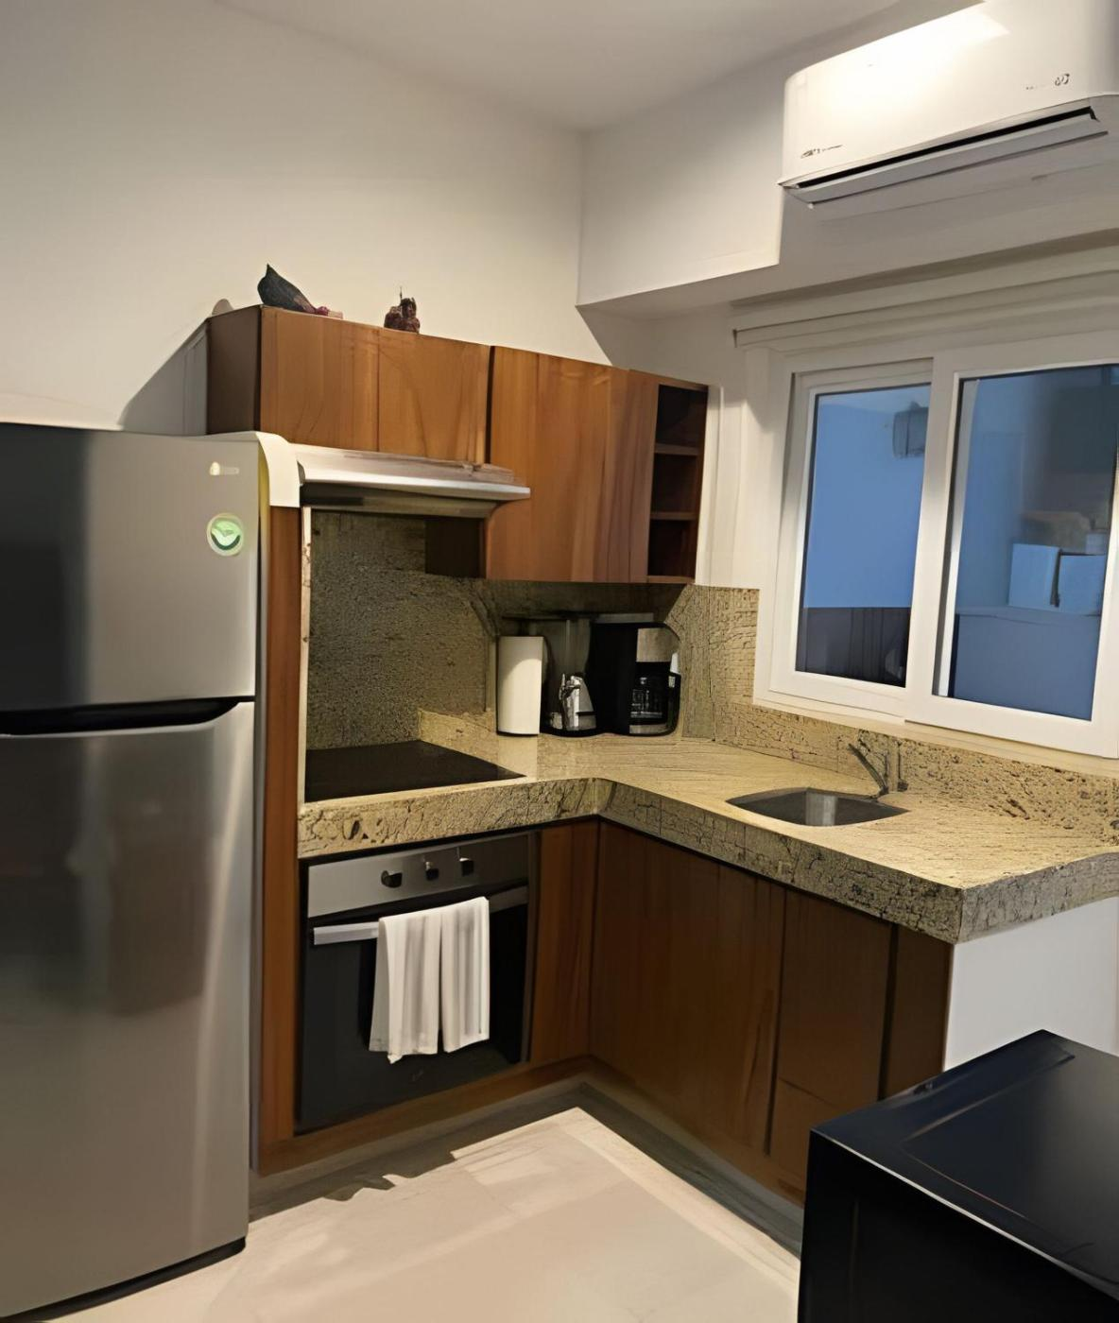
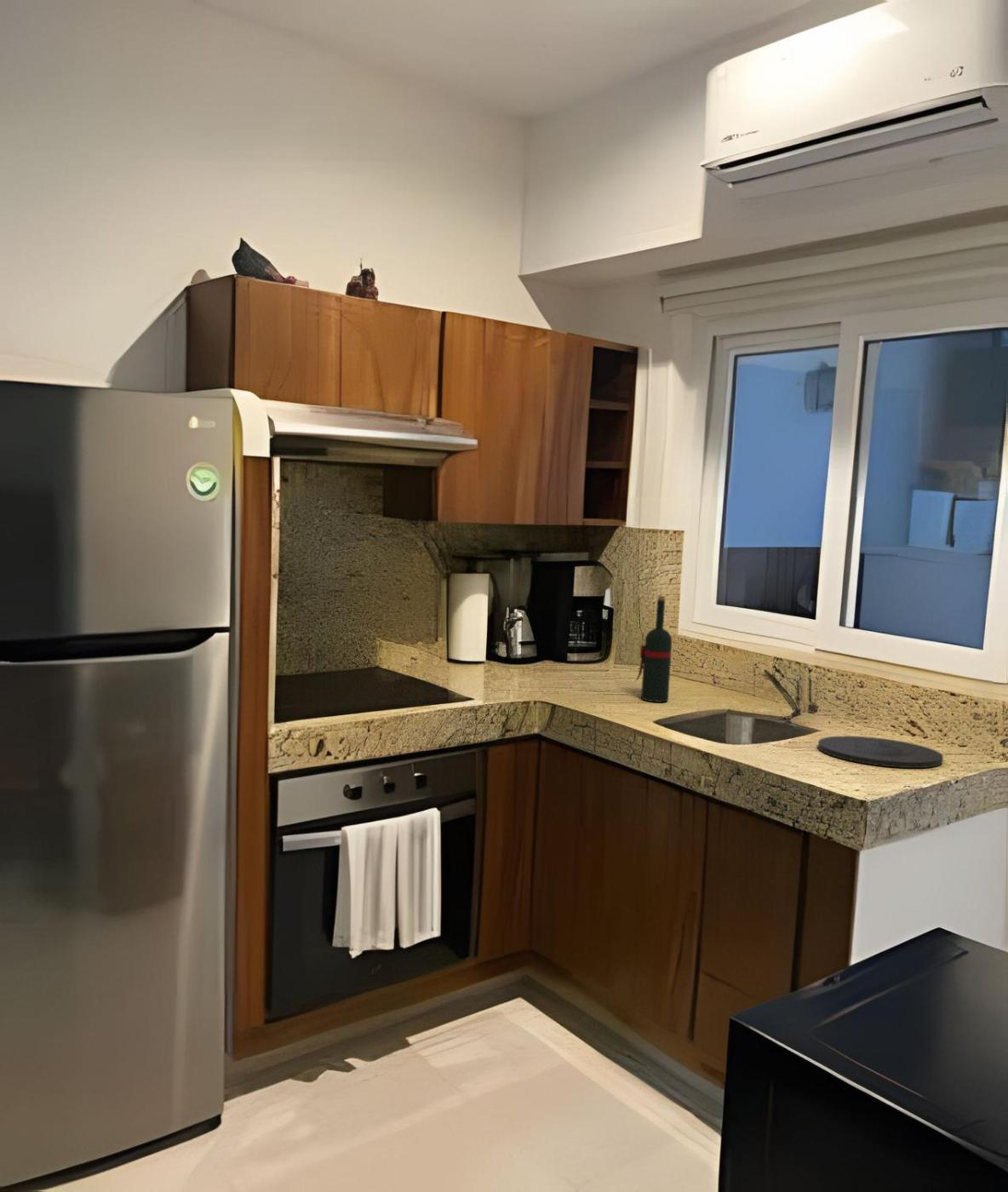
+ plate (879, 747)
+ wine bottle (654, 647)
